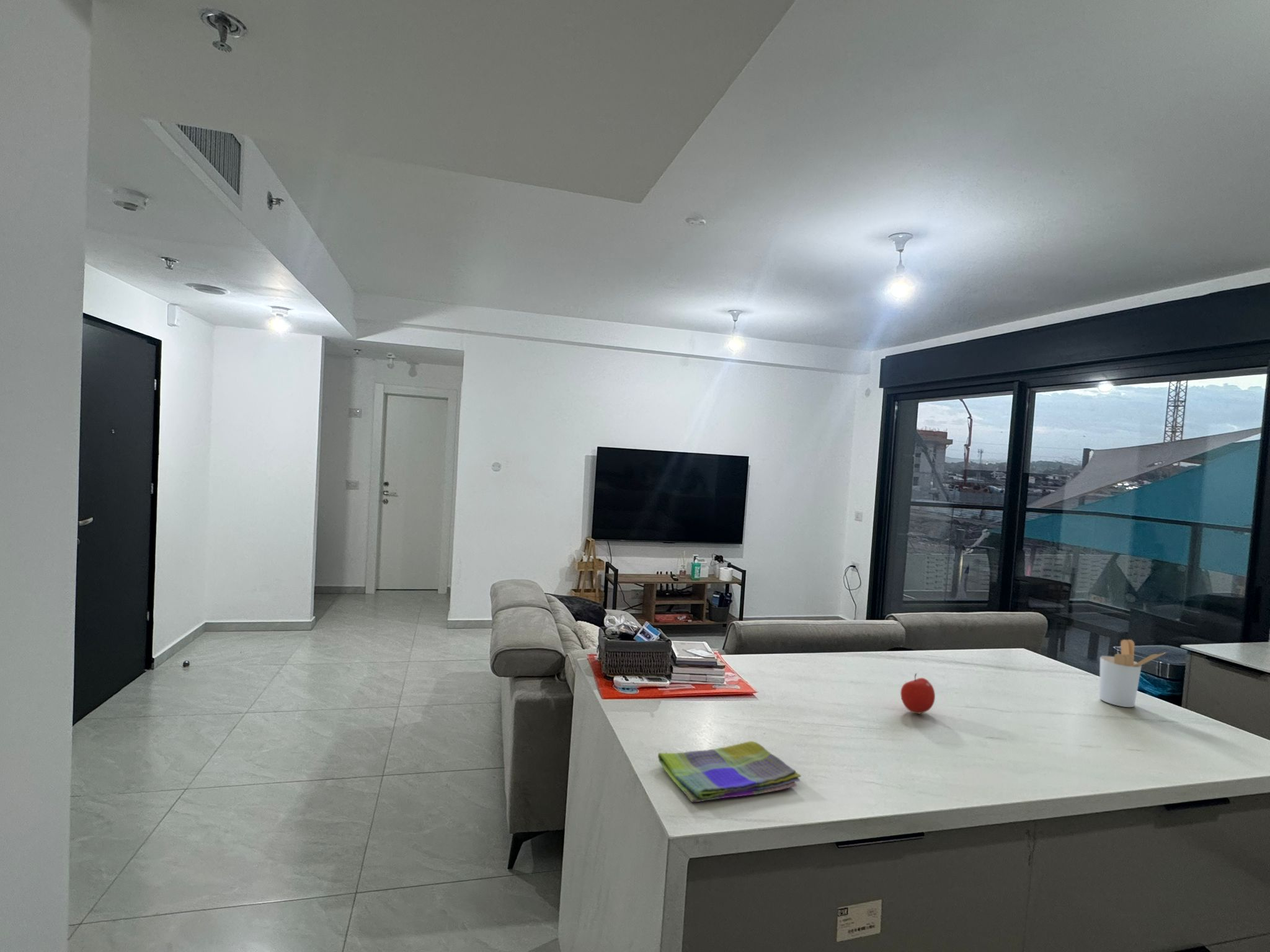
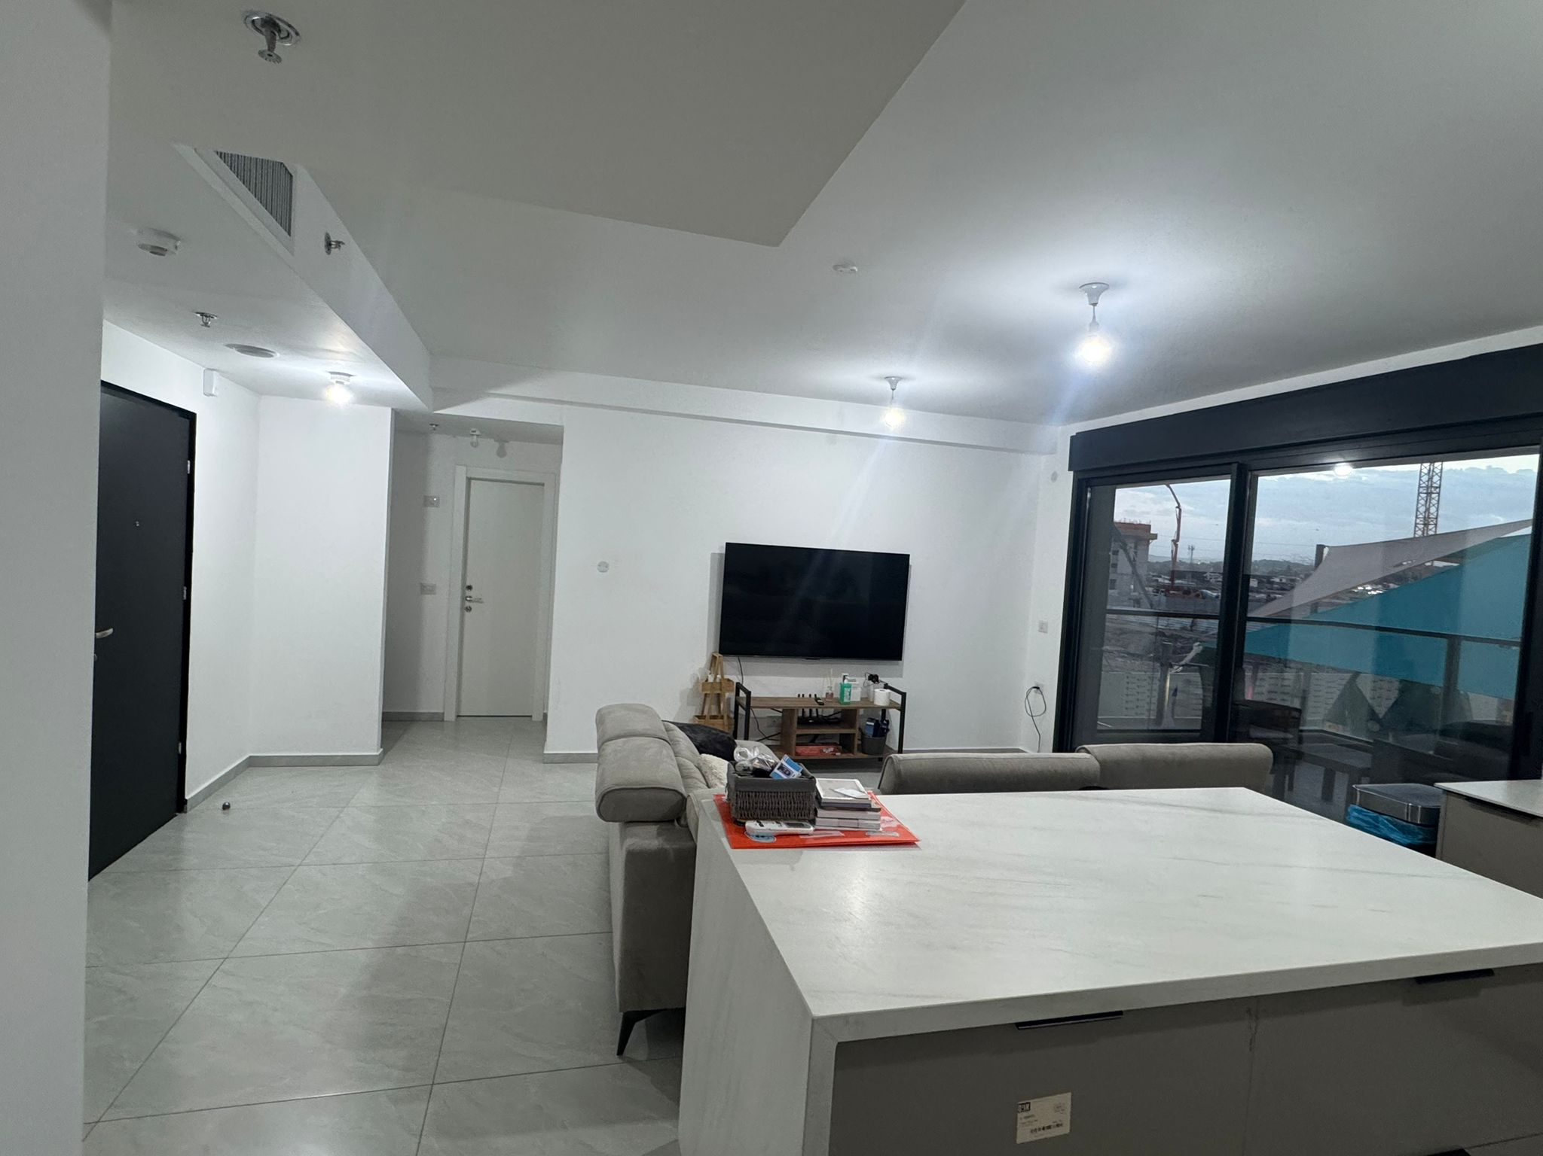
- utensil holder (1130, 674)
- dish towel (727, 768)
- fruit (918, 693)
